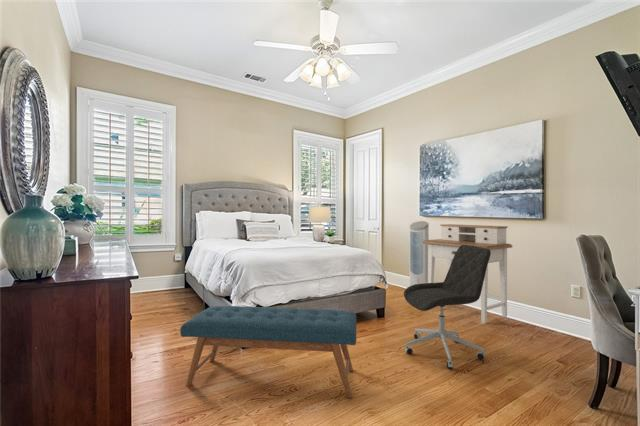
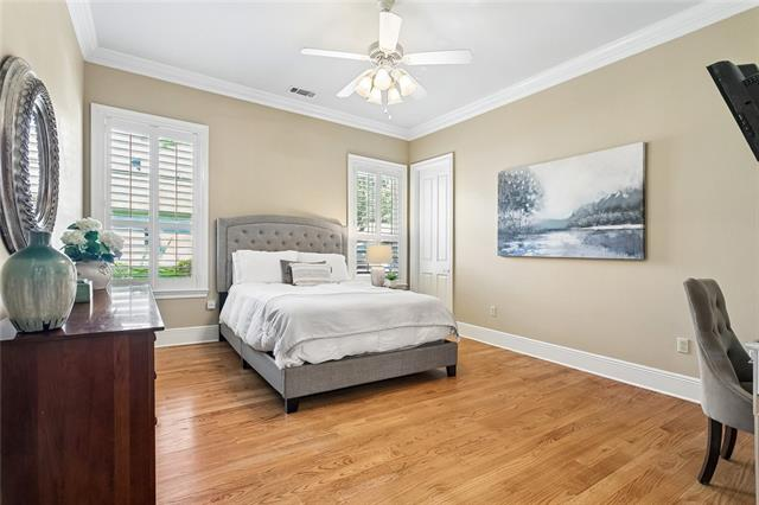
- air purifier (418, 257)
- desk (451, 262)
- office chair (443, 299)
- bench (273, 345)
